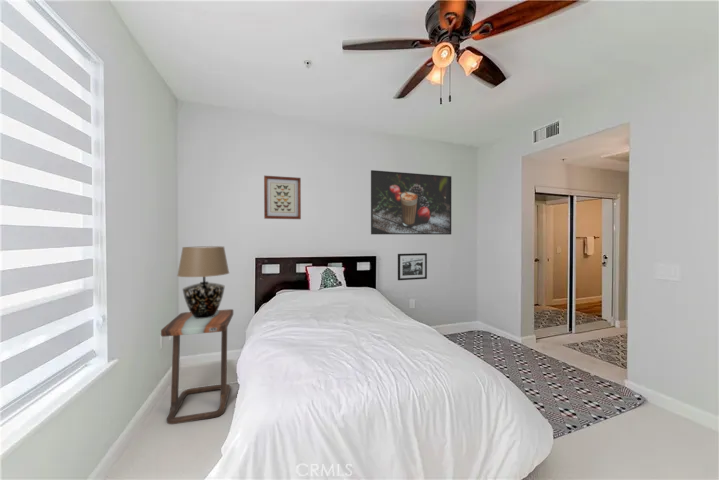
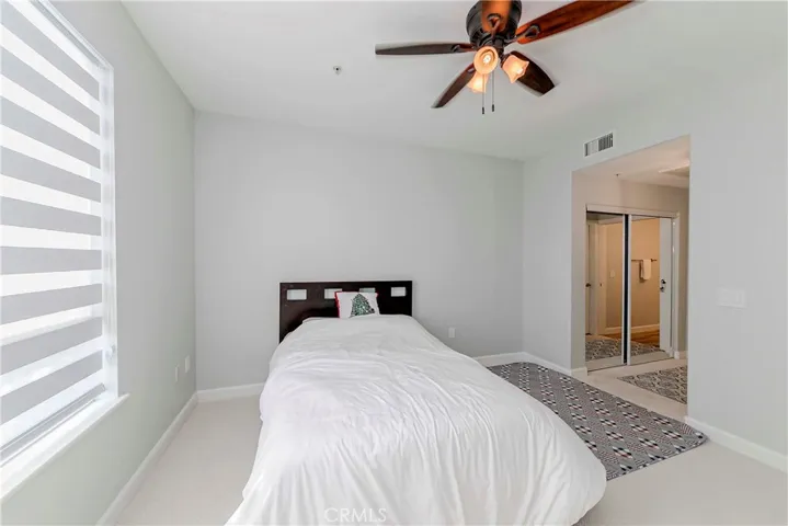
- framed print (413, 204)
- table lamp (204, 281)
- picture frame (412, 266)
- wall art (282, 197)
- side table (221, 359)
